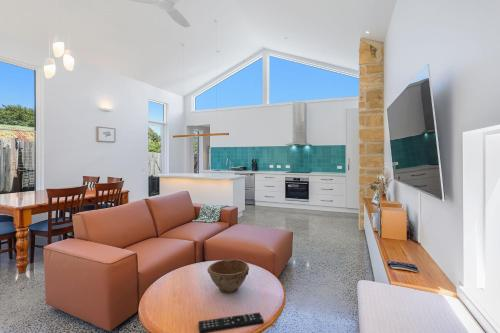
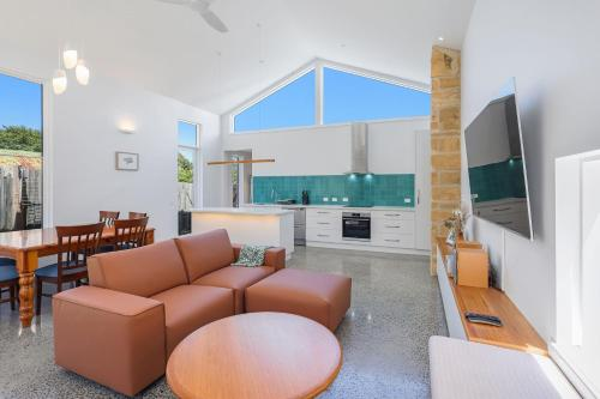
- bowl (228, 277)
- remote control (231, 322)
